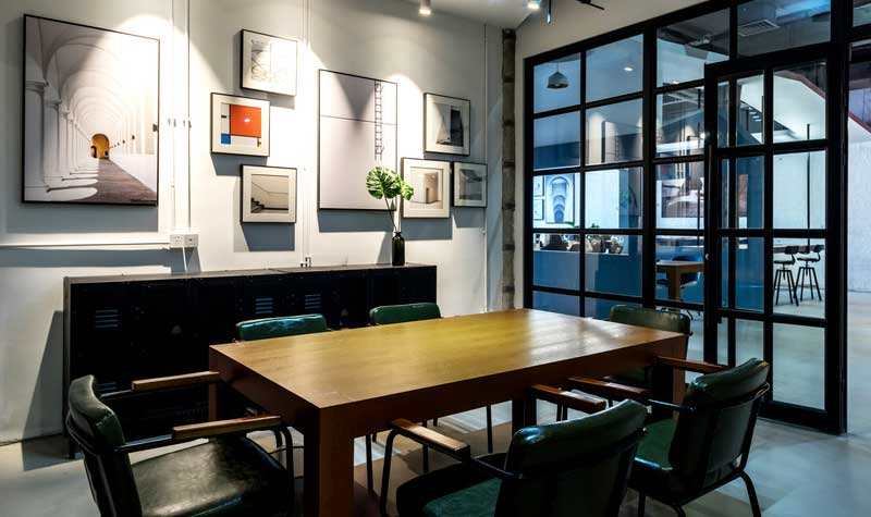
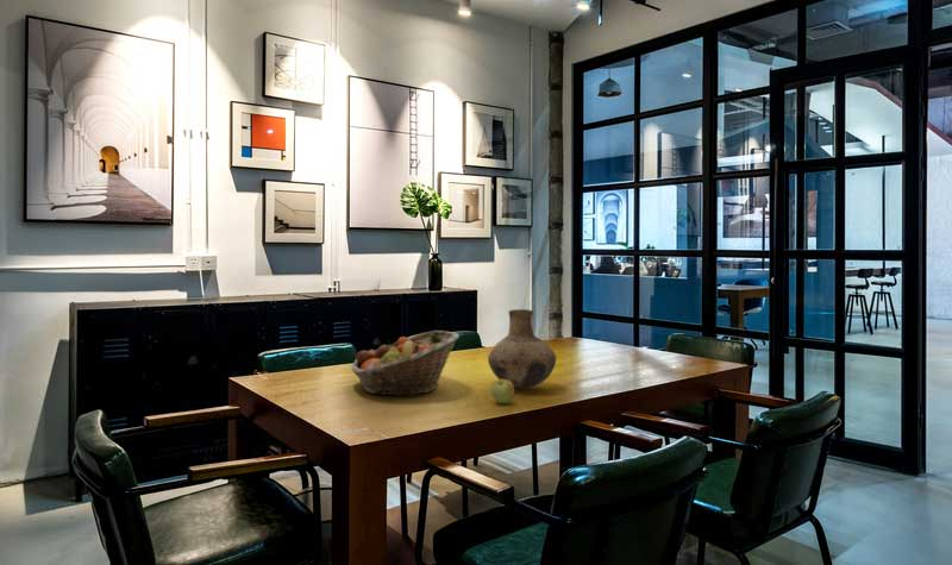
+ apple (502, 391)
+ fruit basket (405, 359)
+ vase (521, 349)
